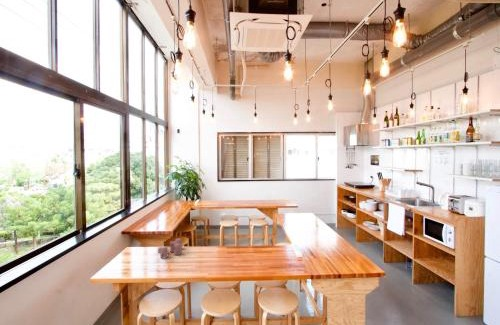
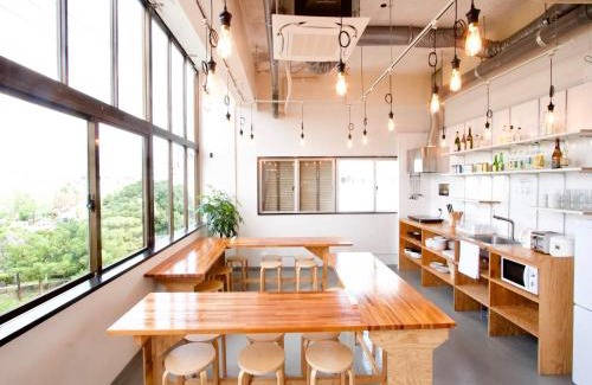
- candle (171, 247)
